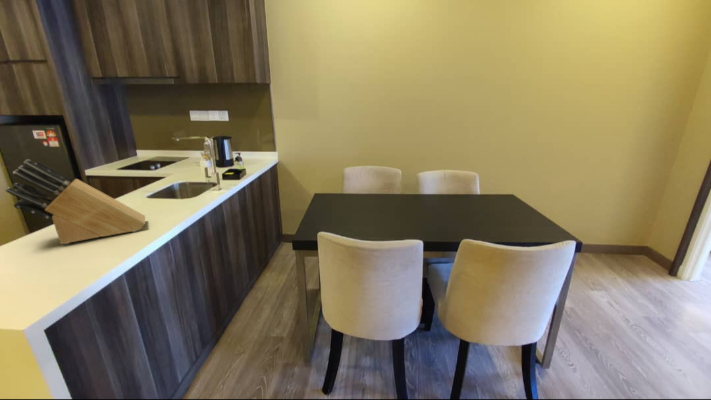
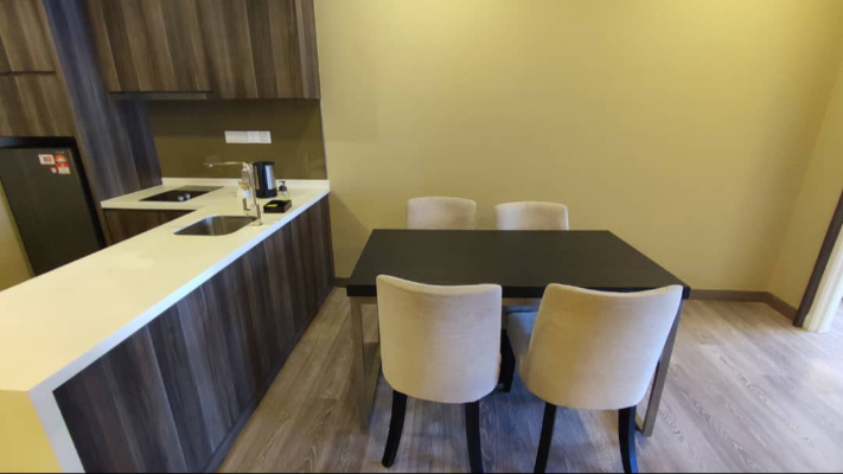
- knife block (82, 197)
